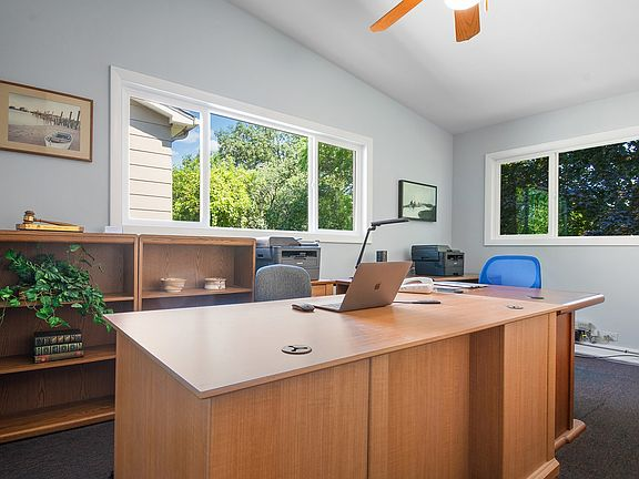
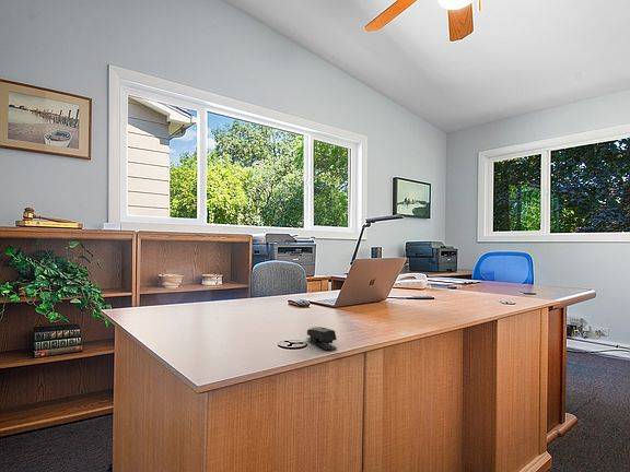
+ stapler (320, 334)
